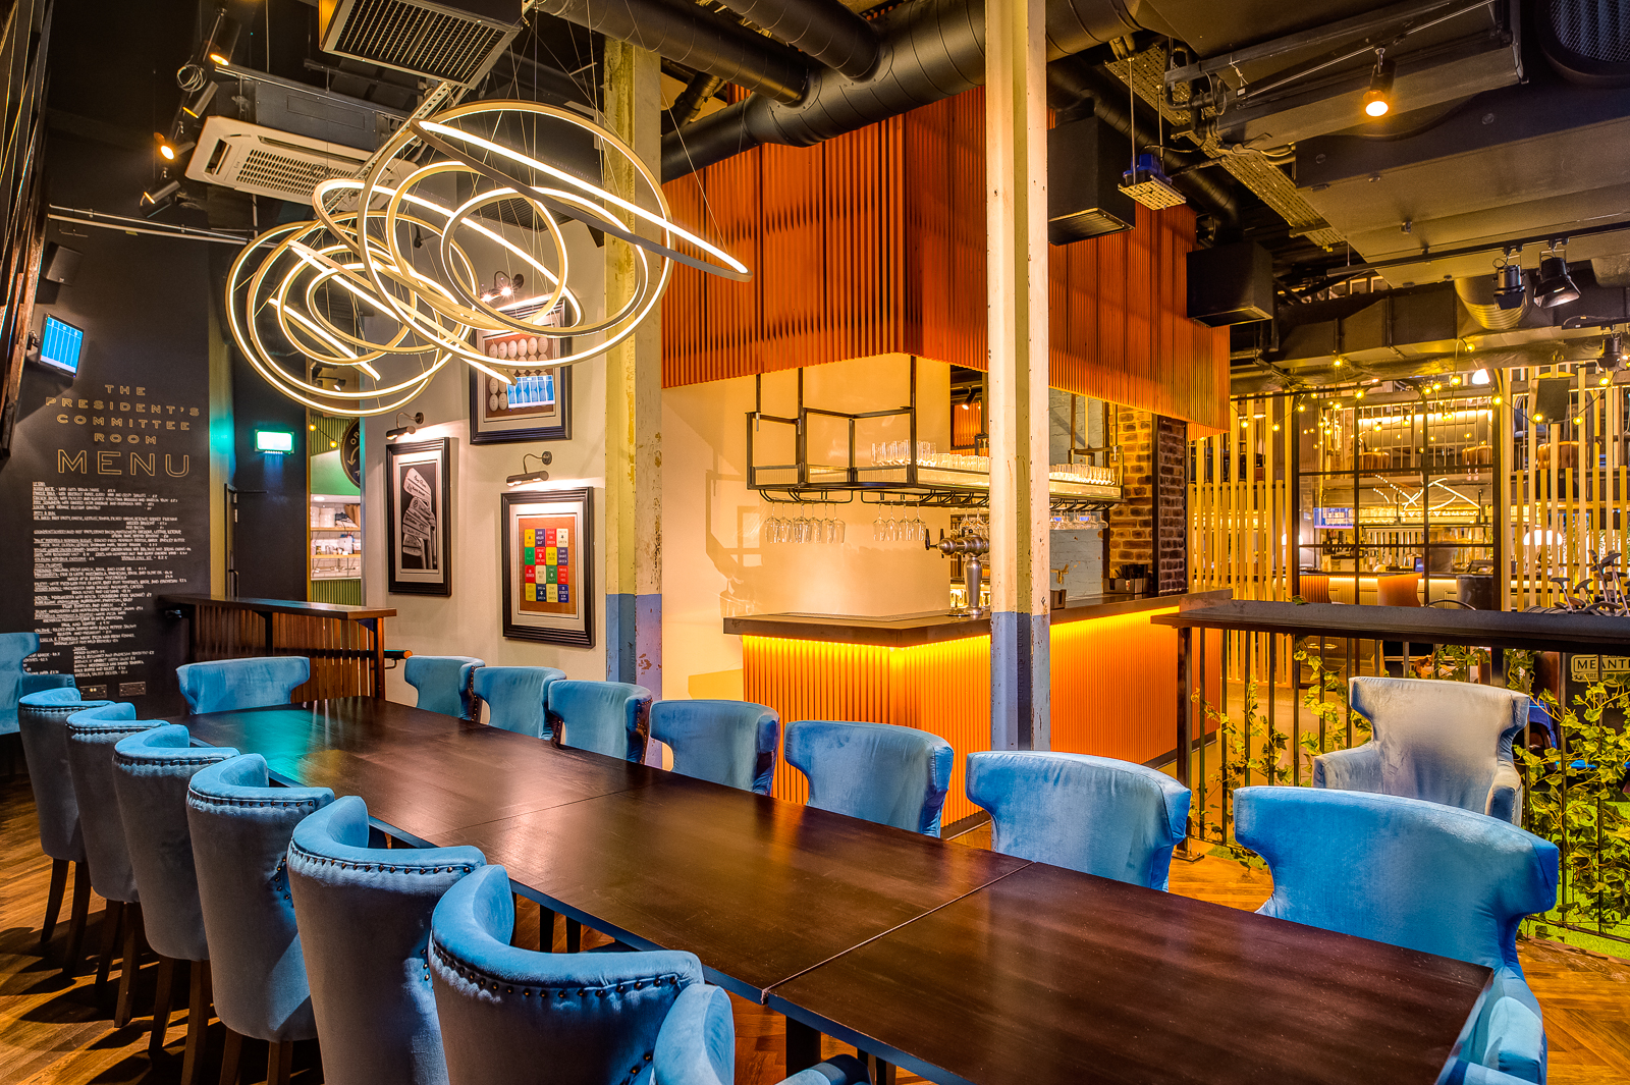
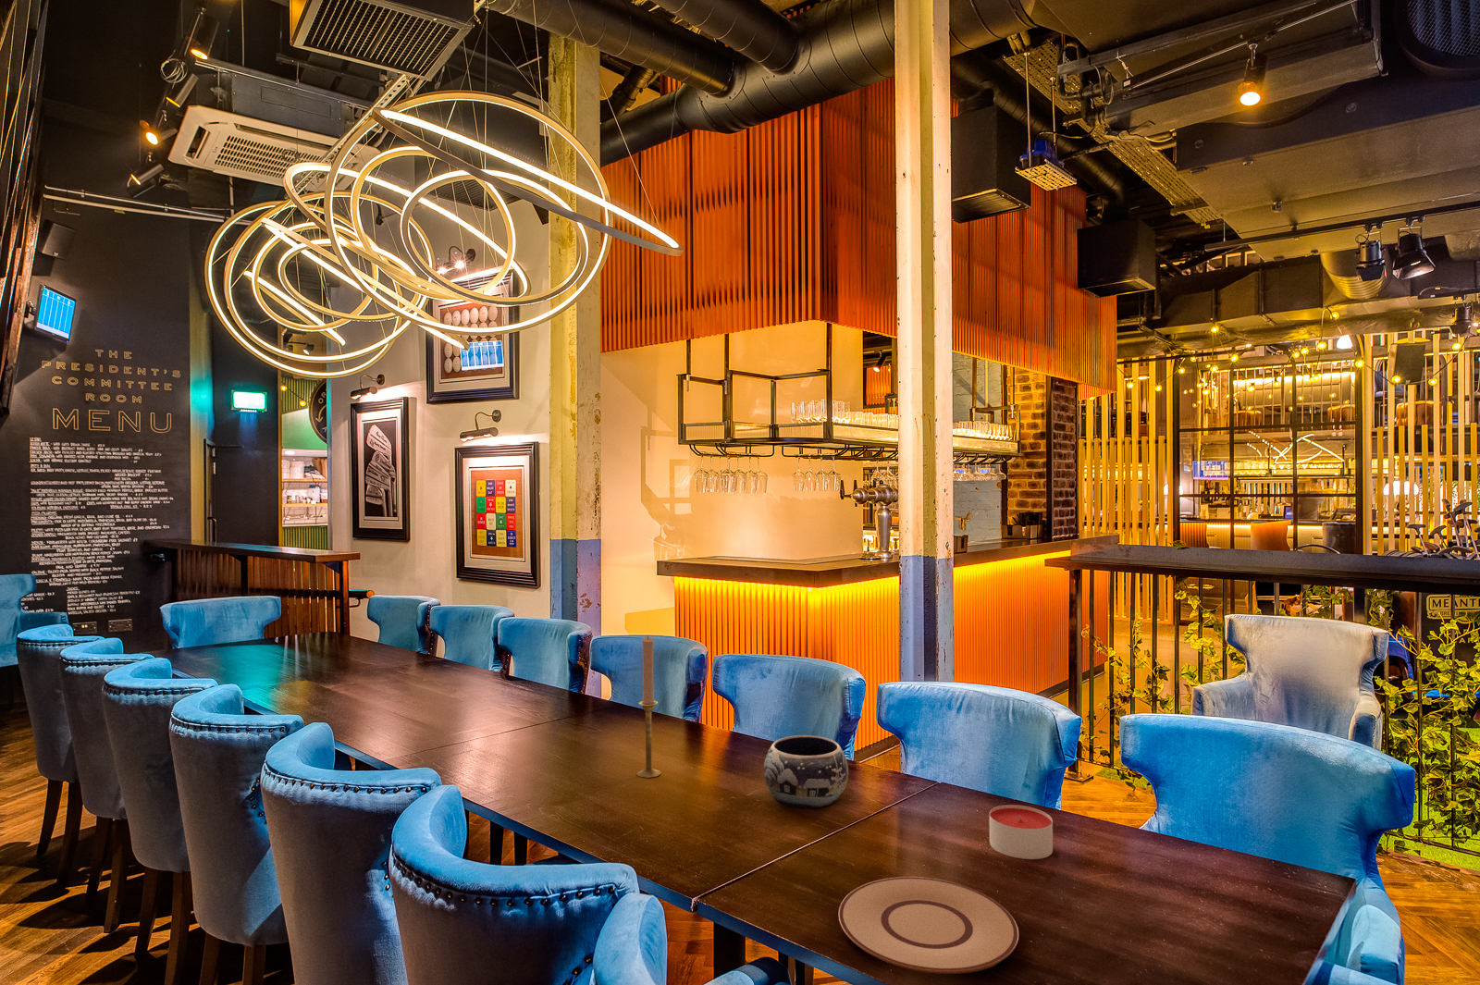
+ candle (1020, 830)
+ decorative bowl (806, 771)
+ candlestick (648, 705)
+ plate (926, 923)
